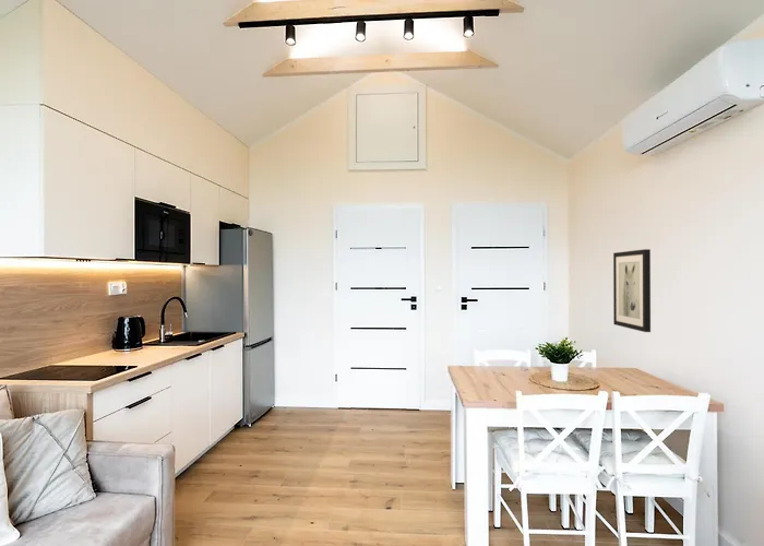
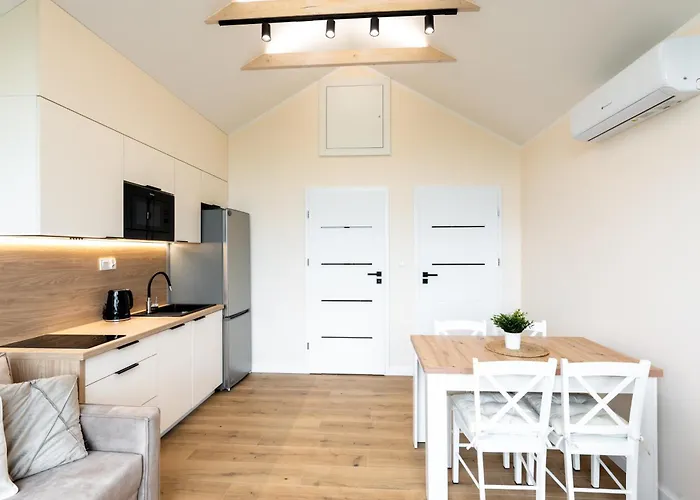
- wall art (630, 289)
